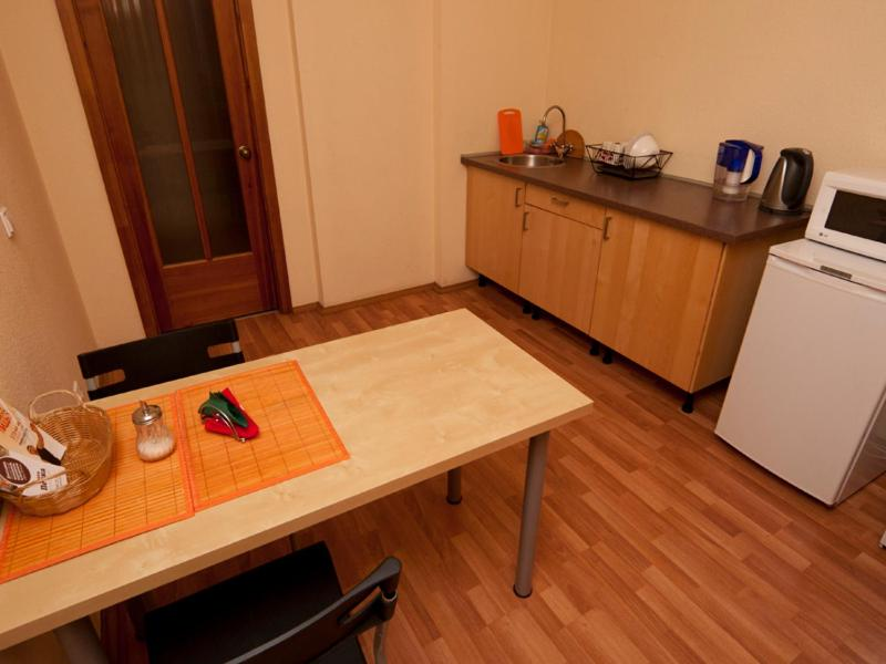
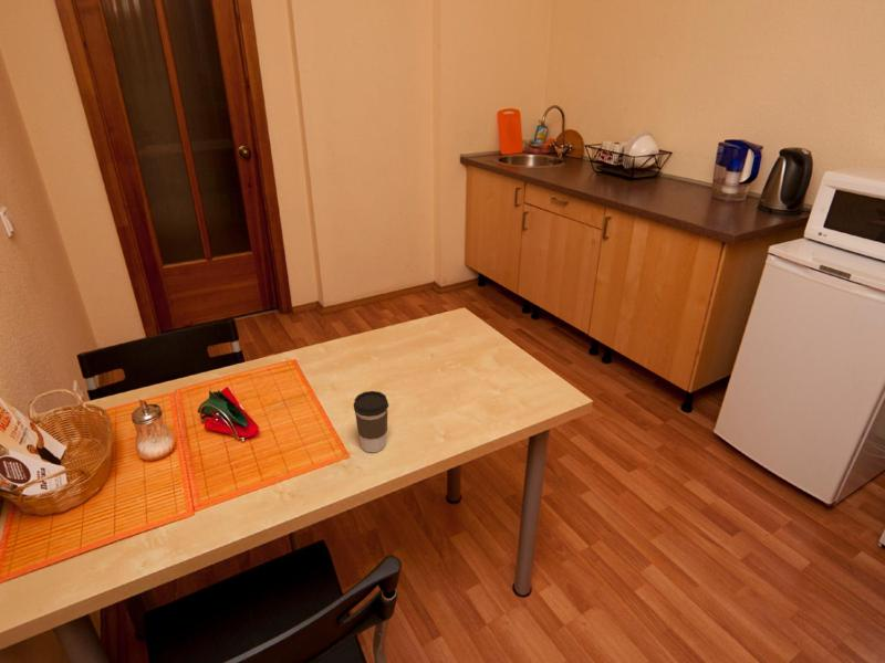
+ coffee cup (372, 422)
